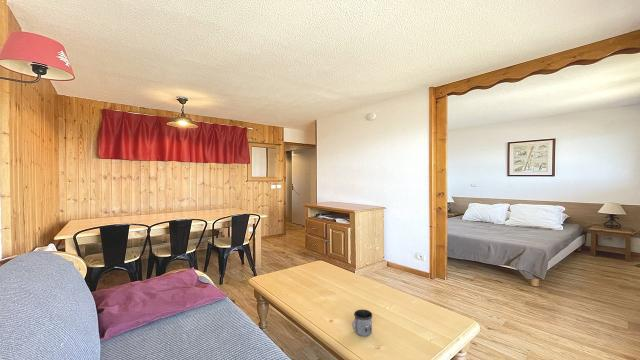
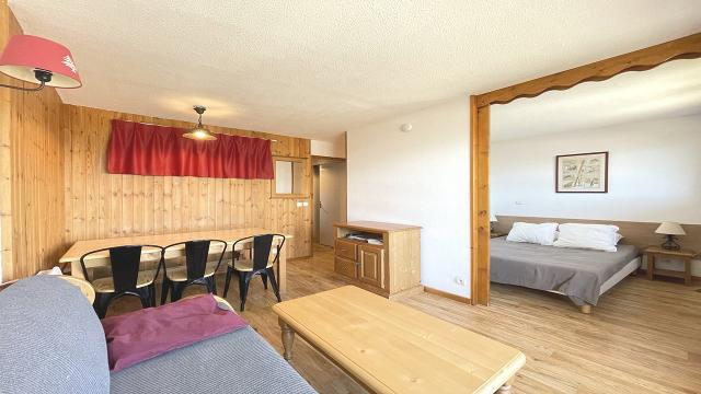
- mug (361, 323)
